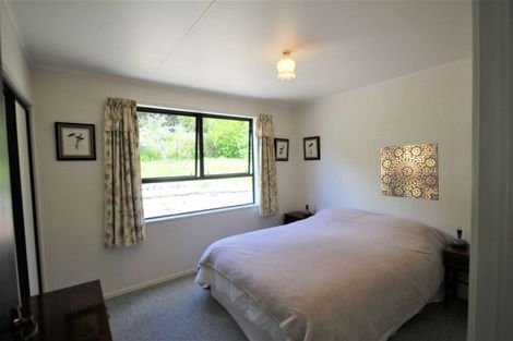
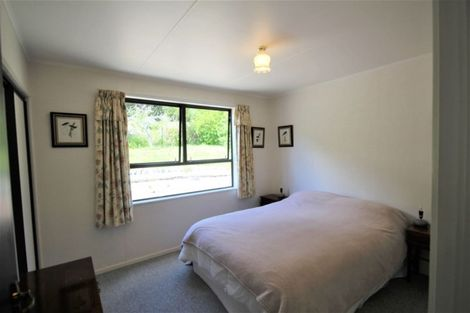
- wall art (407, 171)
